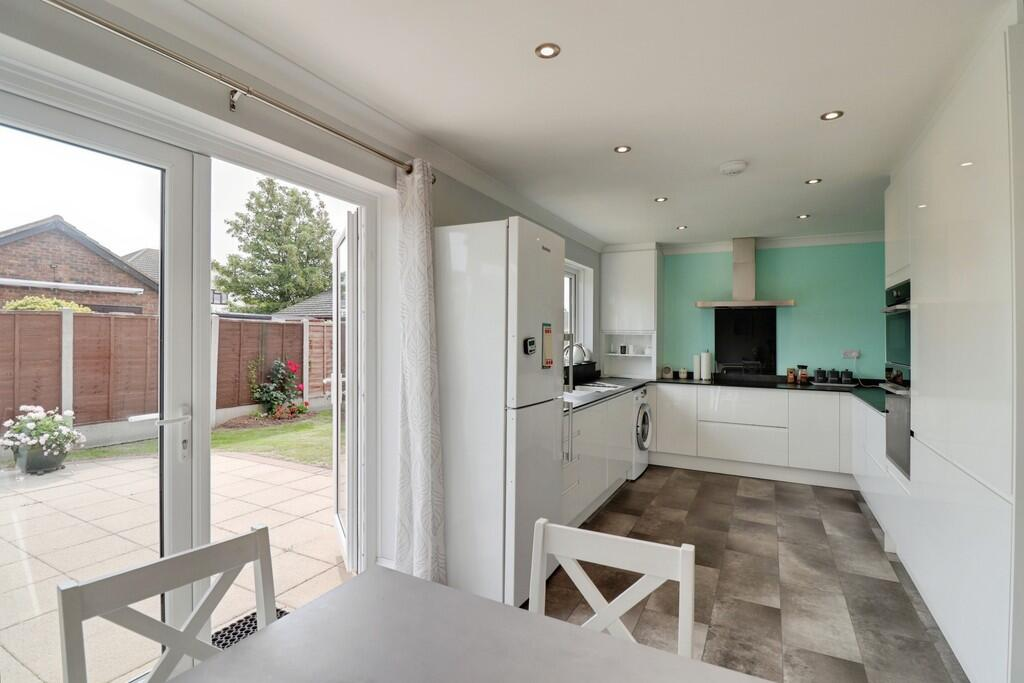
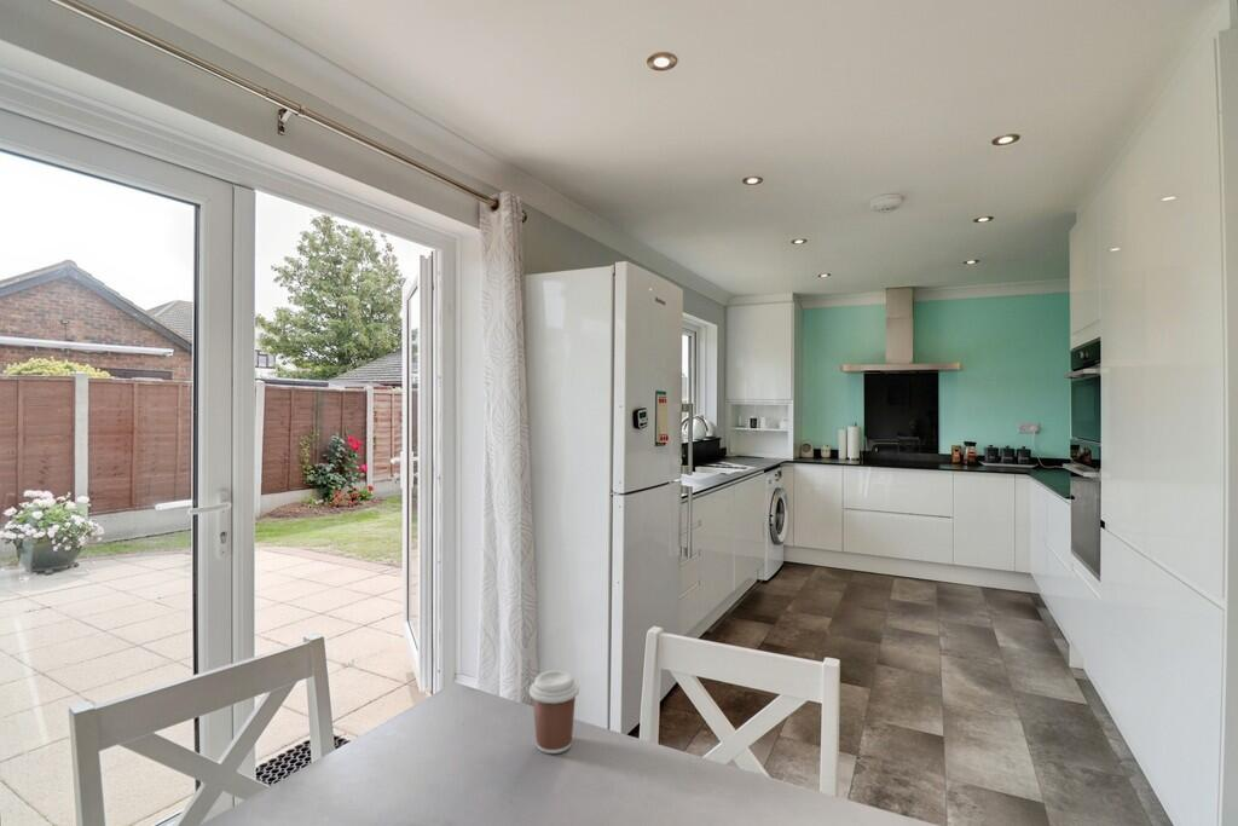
+ coffee cup (554, 710)
